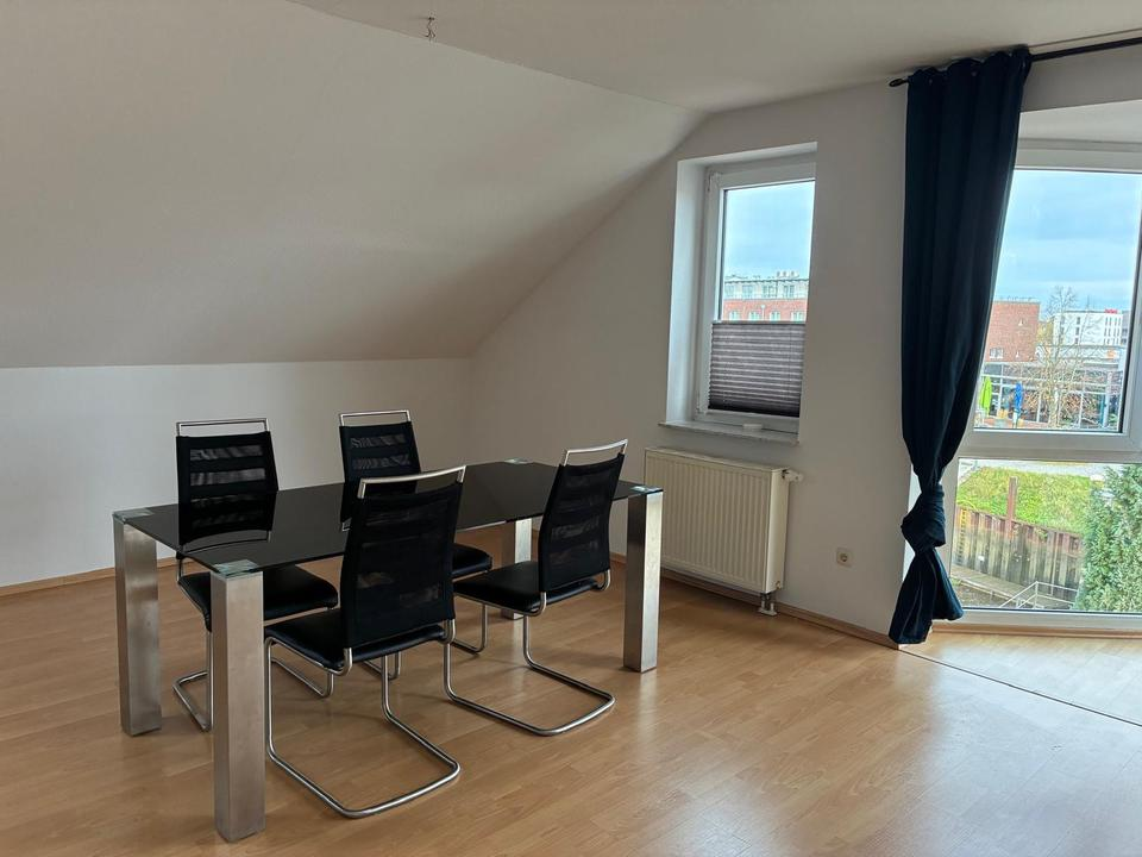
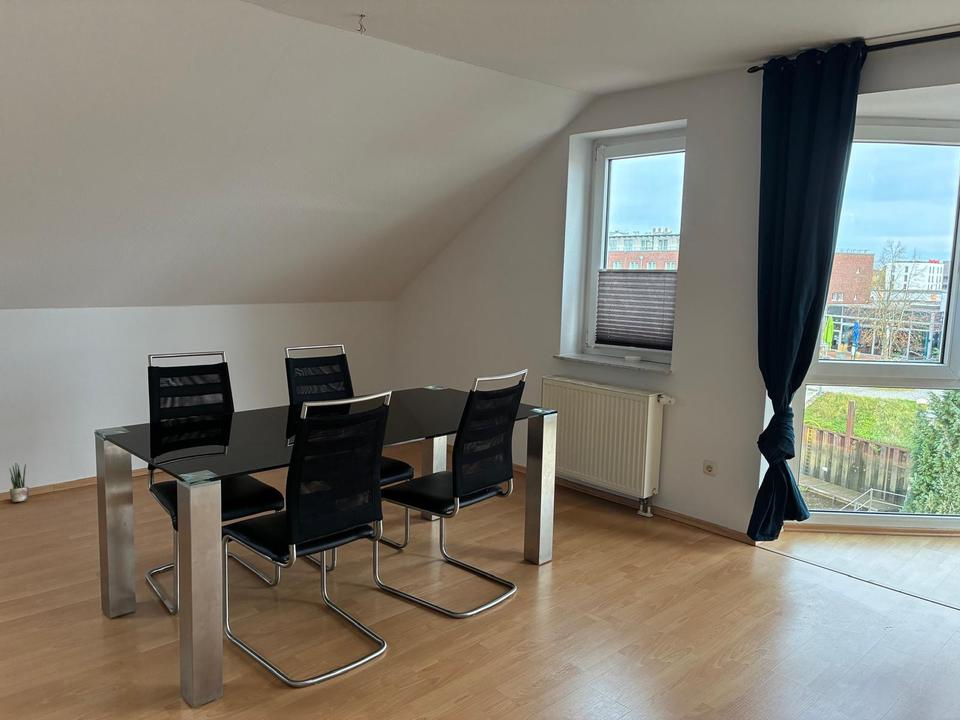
+ potted plant (18, 481)
